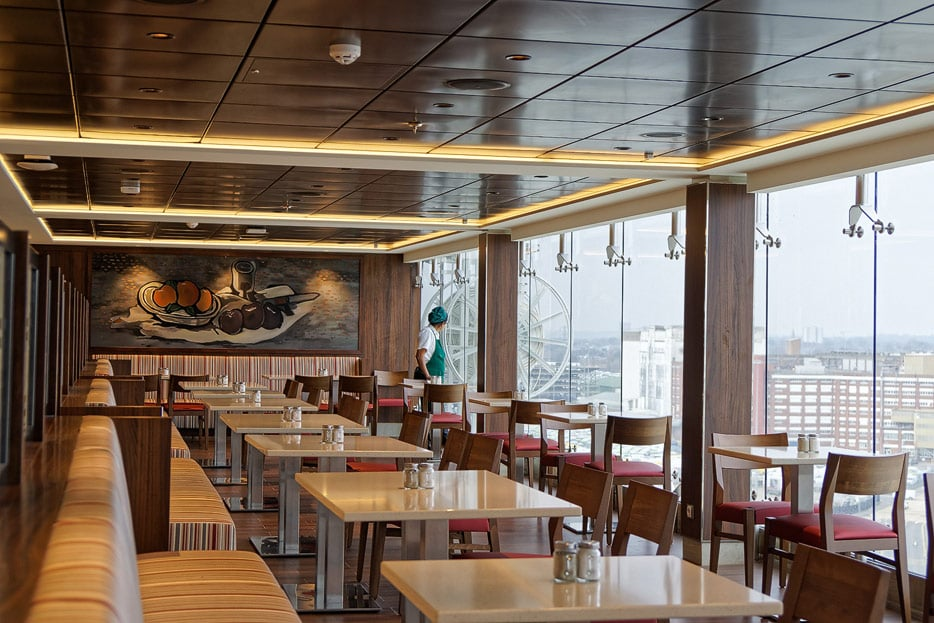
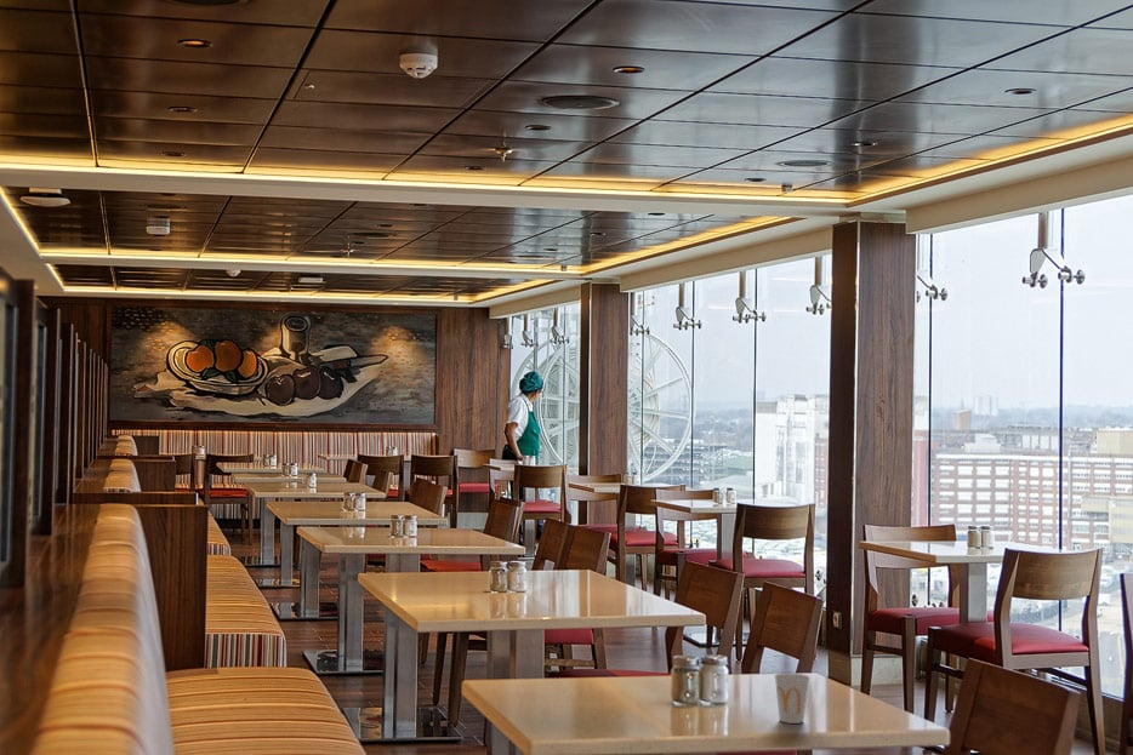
+ cup (791, 698)
